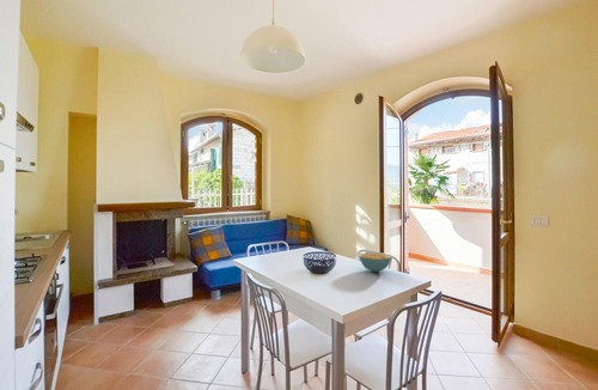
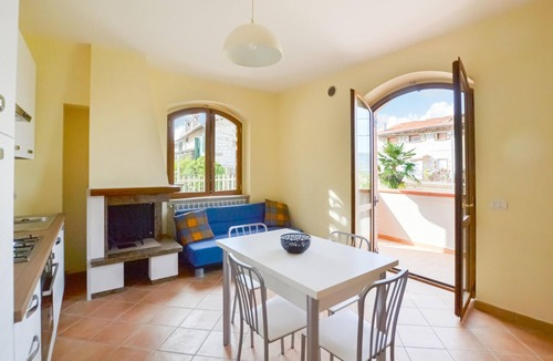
- cereal bowl (374, 263)
